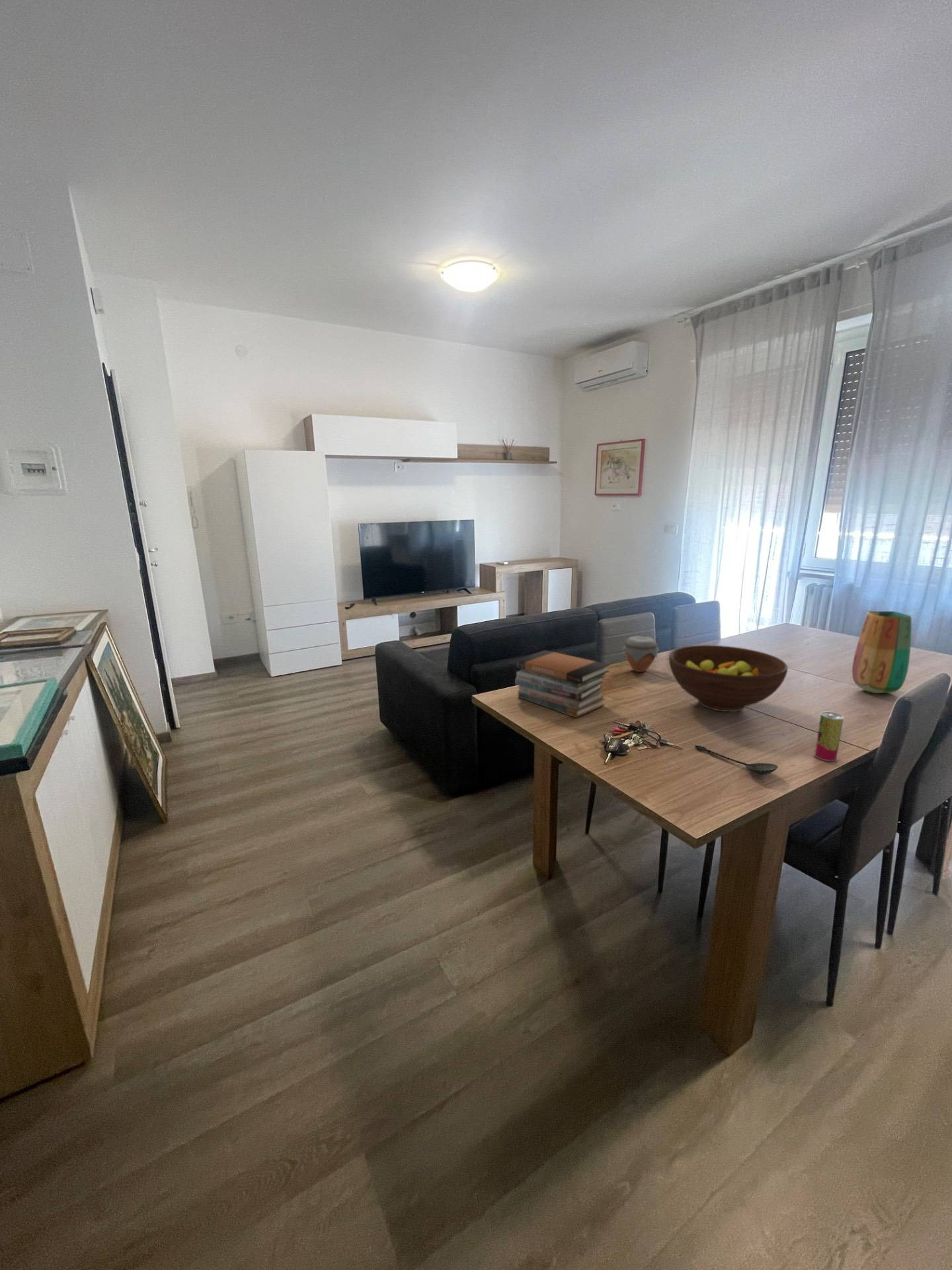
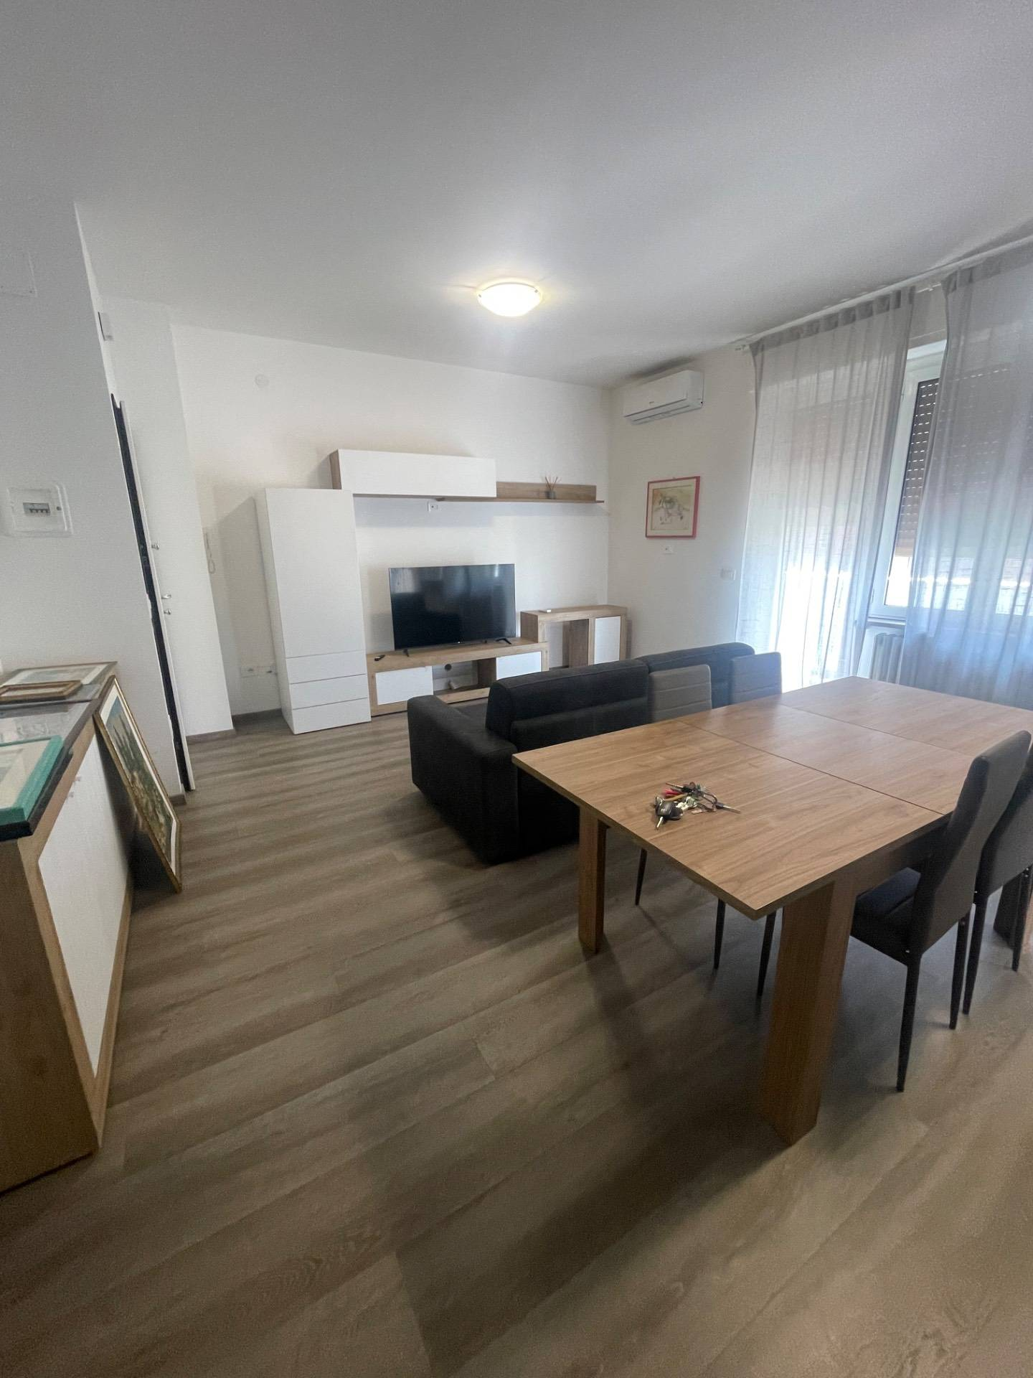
- vase (882, 653)
- beverage can (828, 736)
- book stack (560, 681)
- spoon (731, 759)
- jar (641, 654)
- fruit bowl (723, 682)
